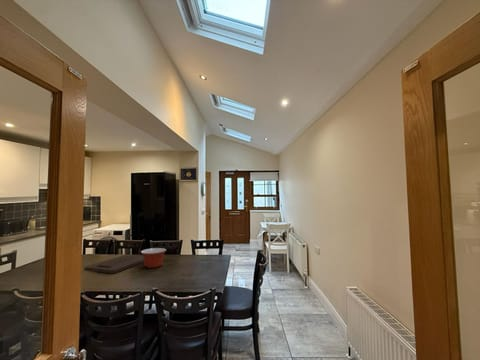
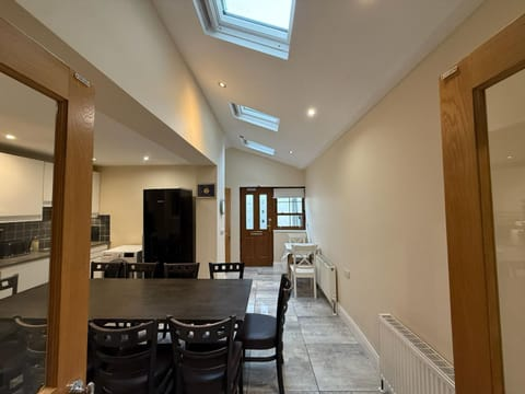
- mixing bowl (153, 258)
- cutting board (120, 262)
